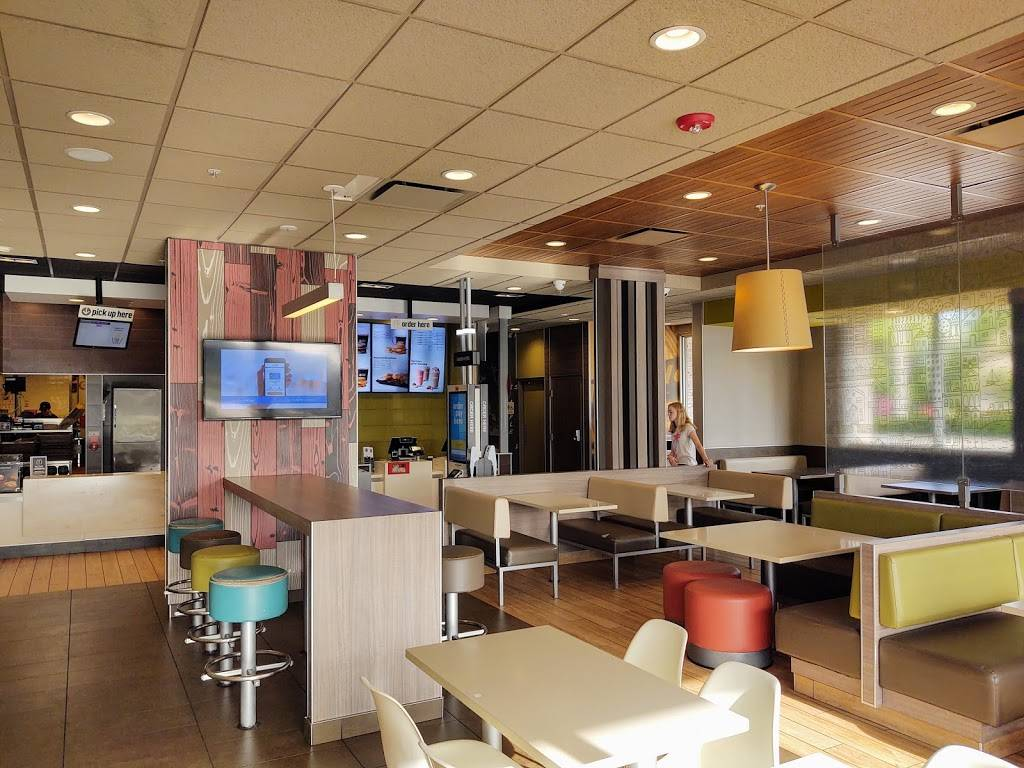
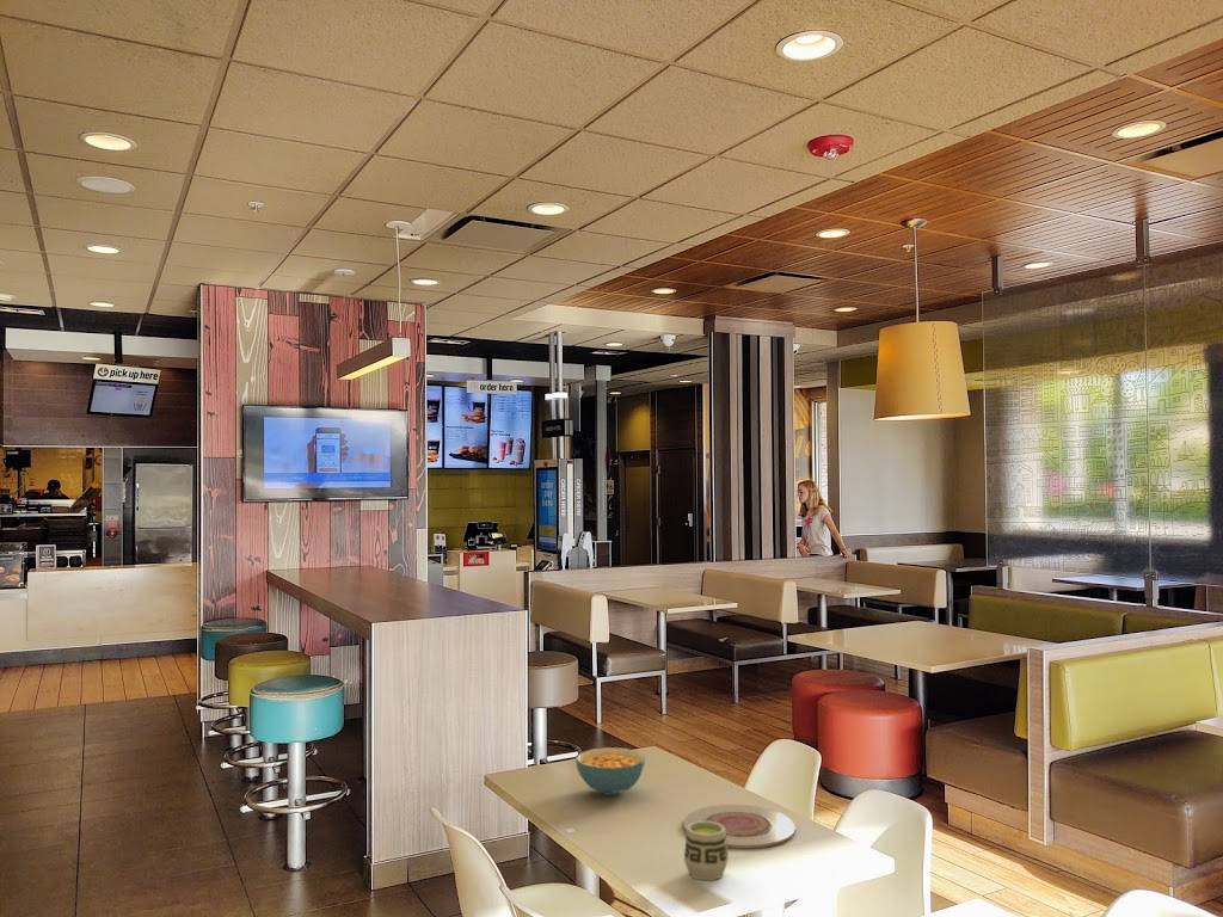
+ plate (738, 824)
+ cereal bowl (610, 774)
+ cup (706, 850)
